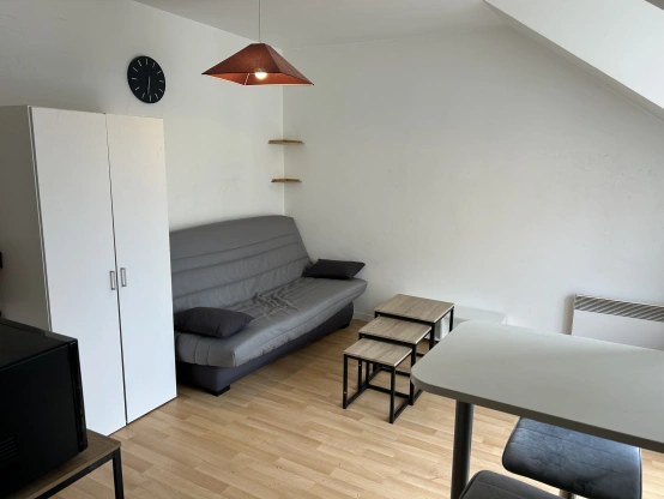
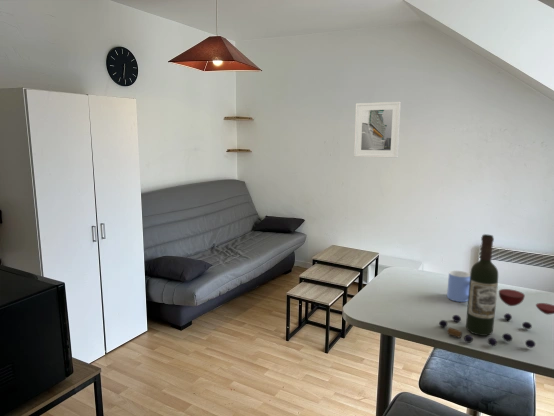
+ wine bottle (497, 284)
+ mug (461, 287)
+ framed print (376, 130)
